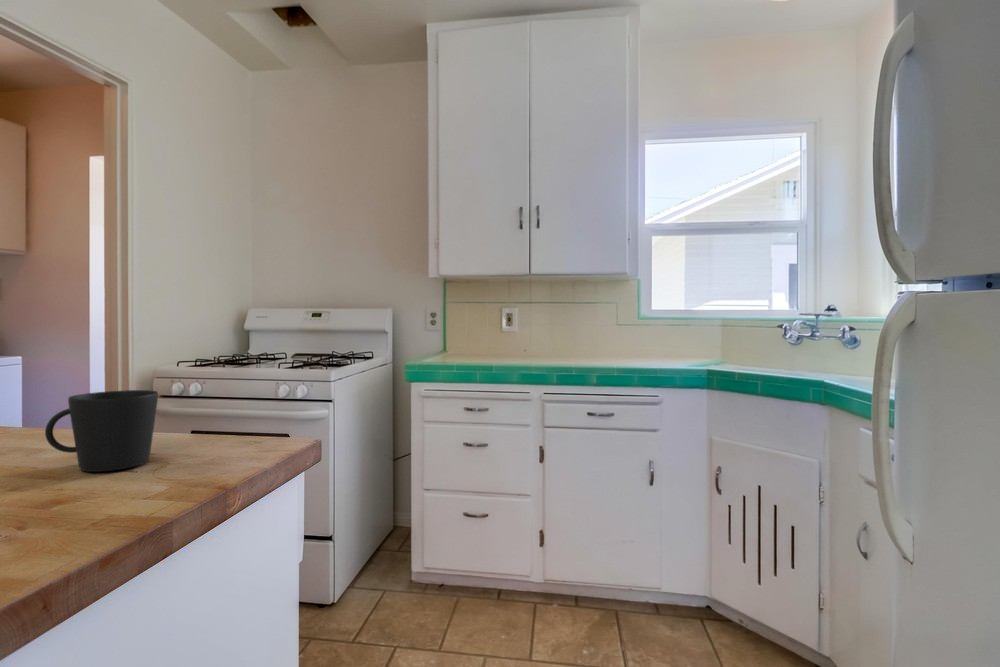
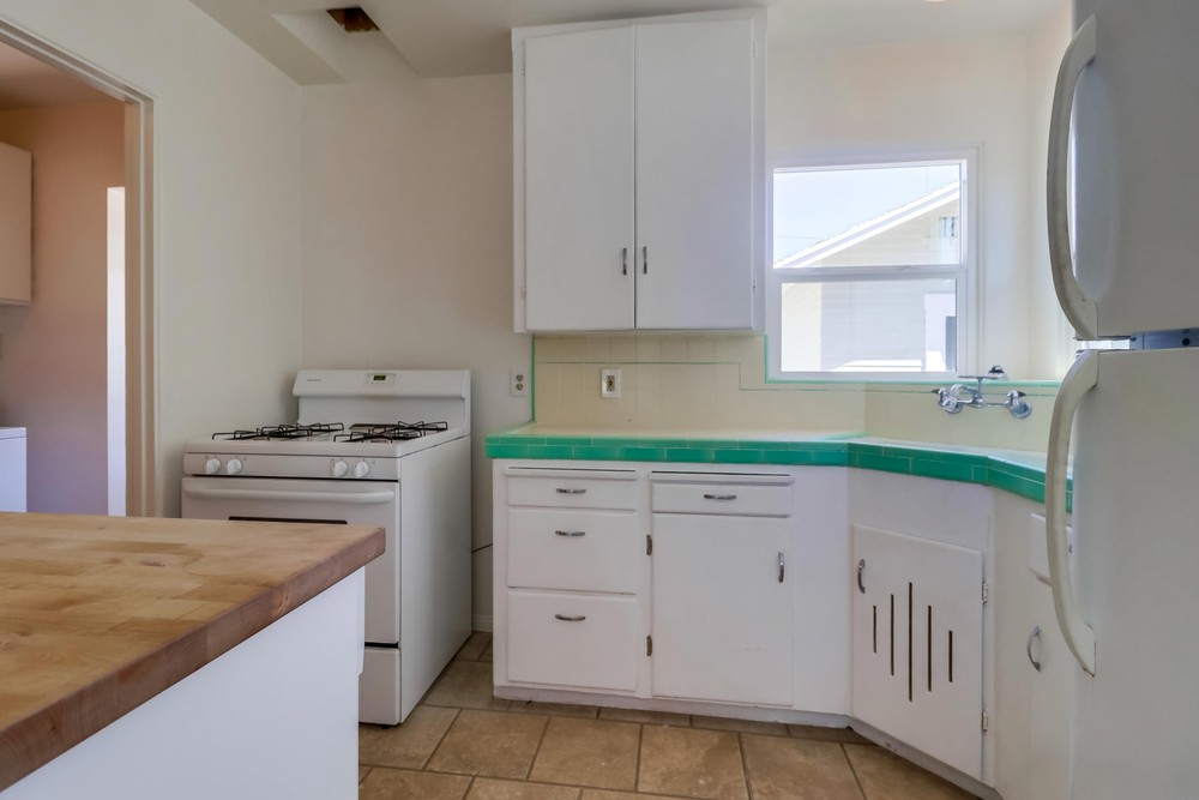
- cup (104, 430)
